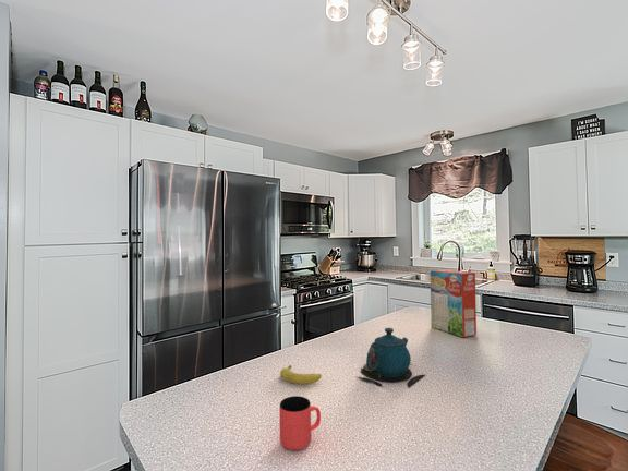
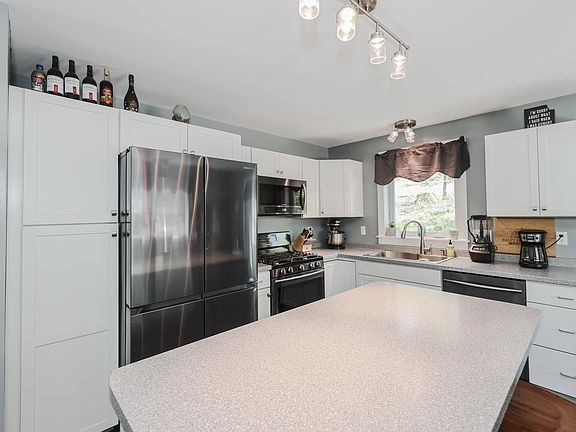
- fruit (297, 373)
- teapot (386, 350)
- cereal box (451, 301)
- cup (301, 421)
